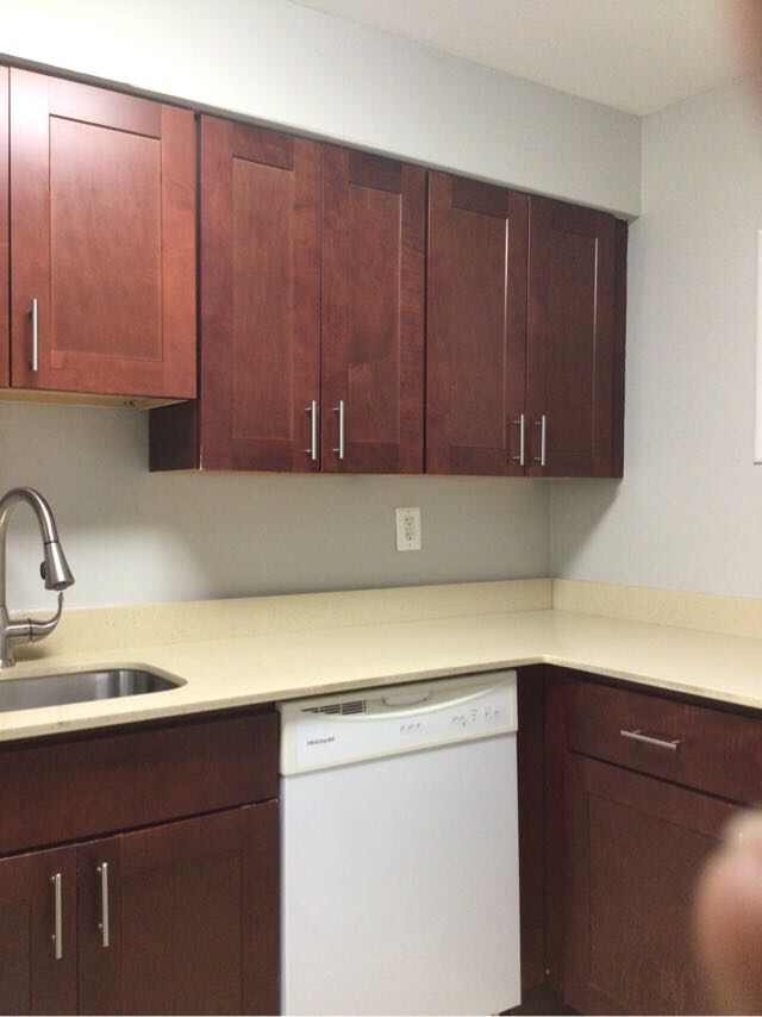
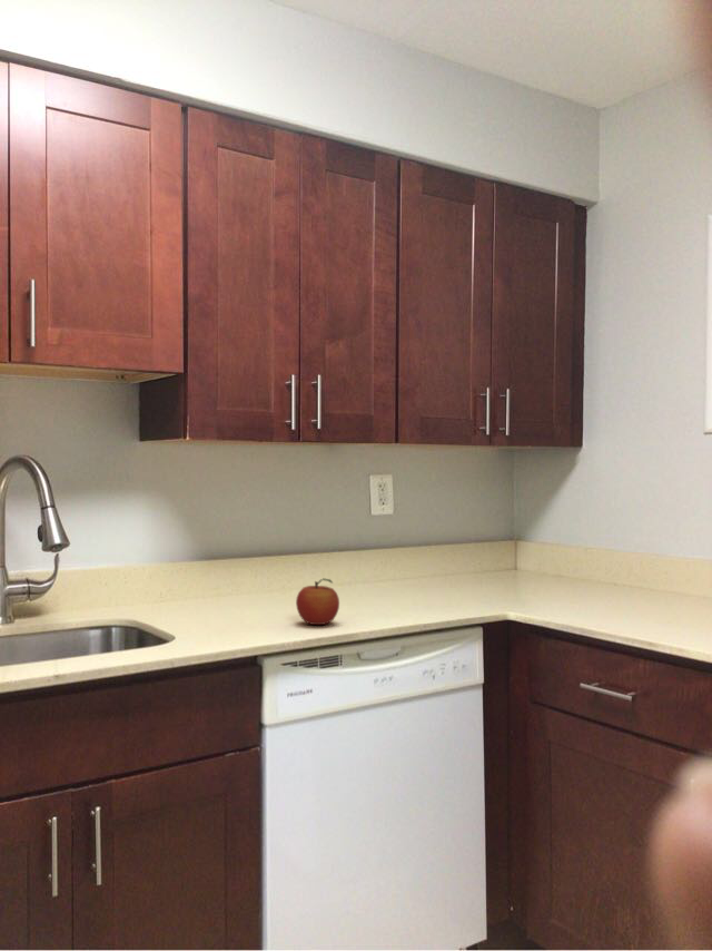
+ fruit (317, 600)
